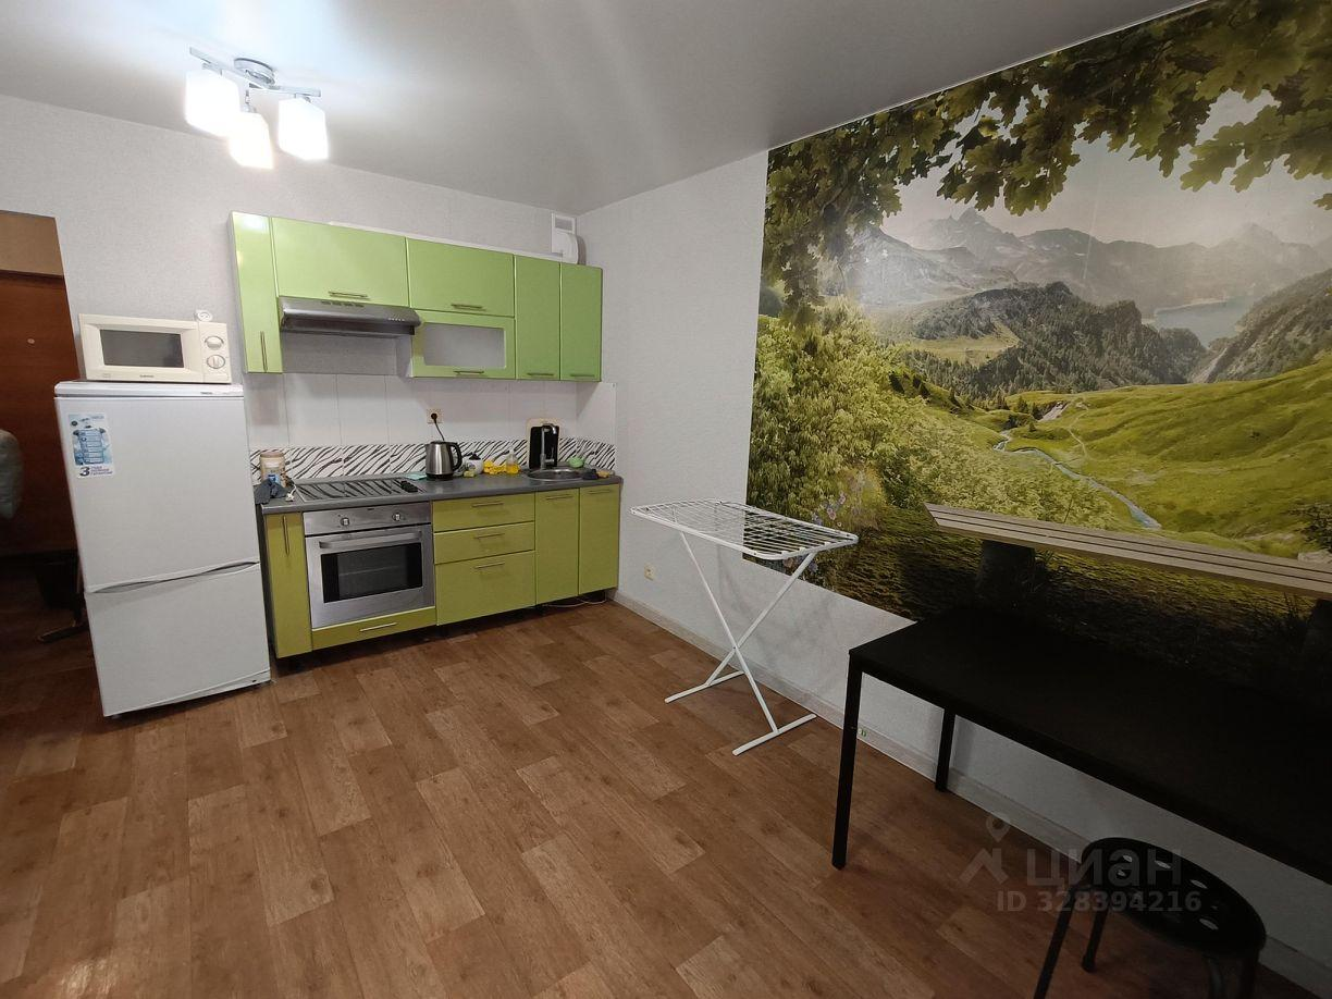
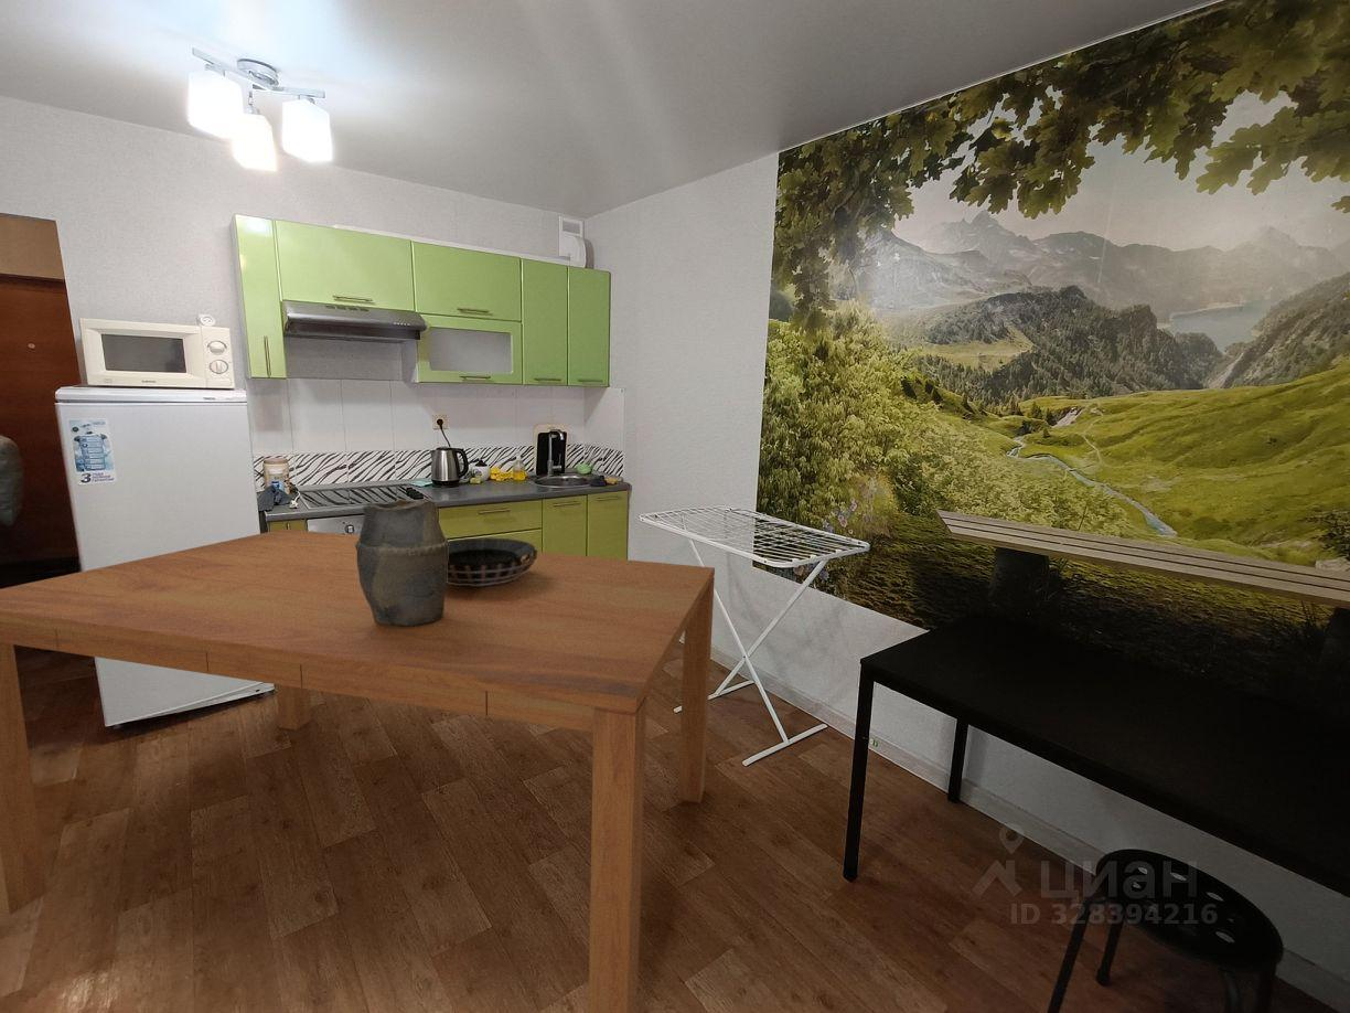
+ vase (404, 558)
+ decorative bowl (481, 564)
+ dining table (401, 703)
